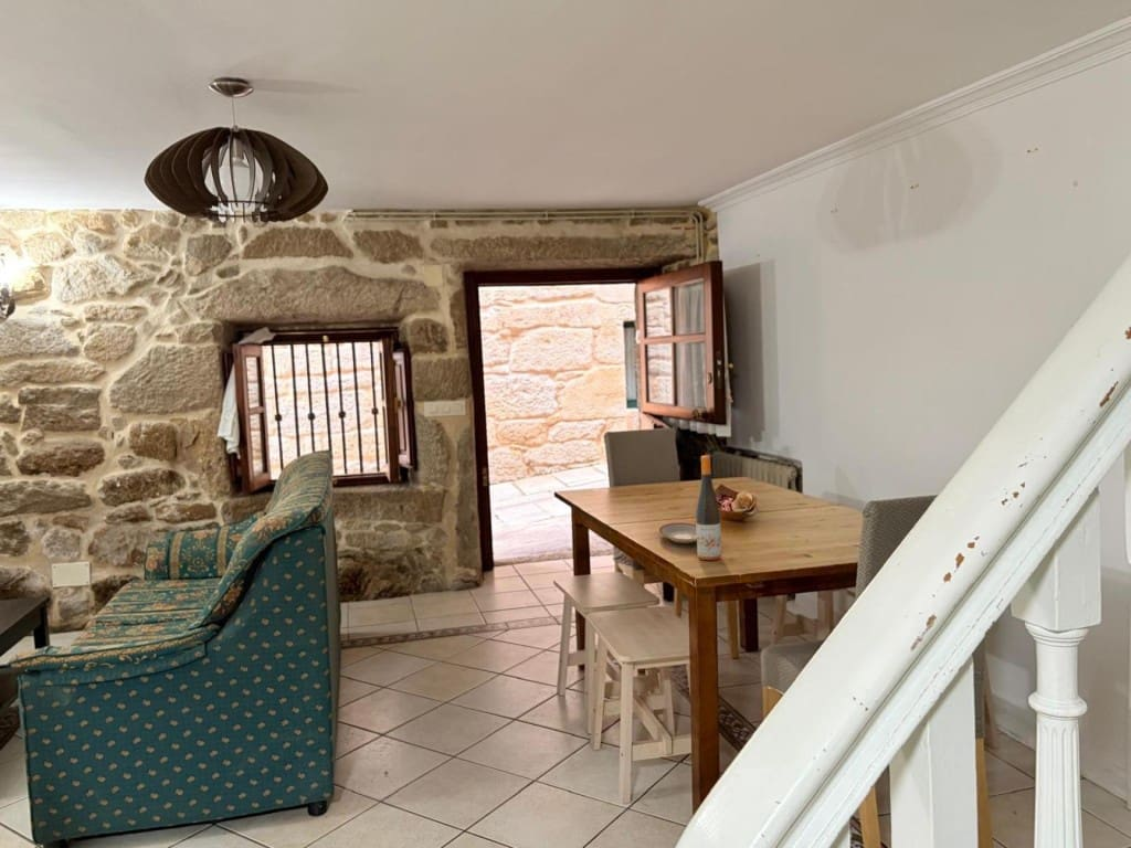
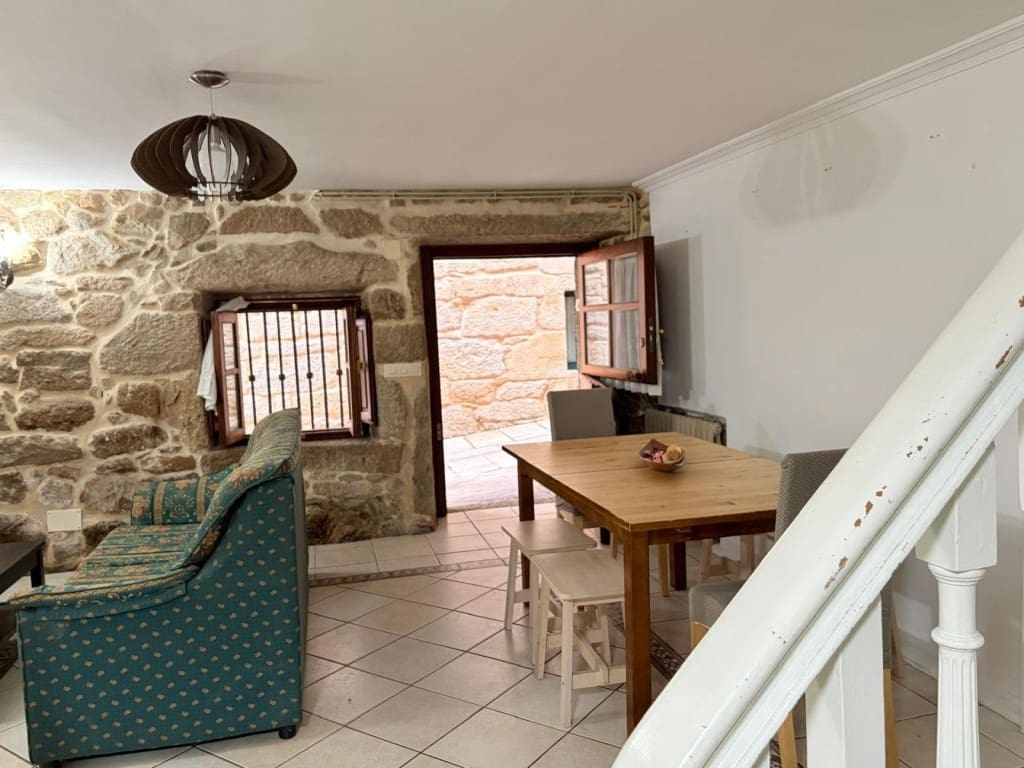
- plate (683, 534)
- wine bottle (707, 507)
